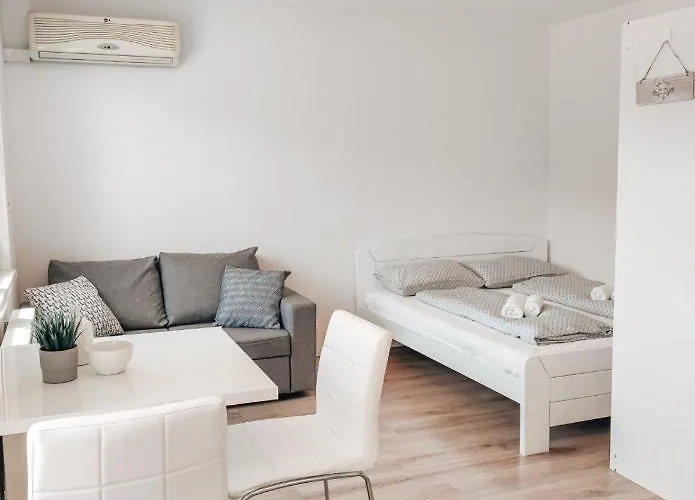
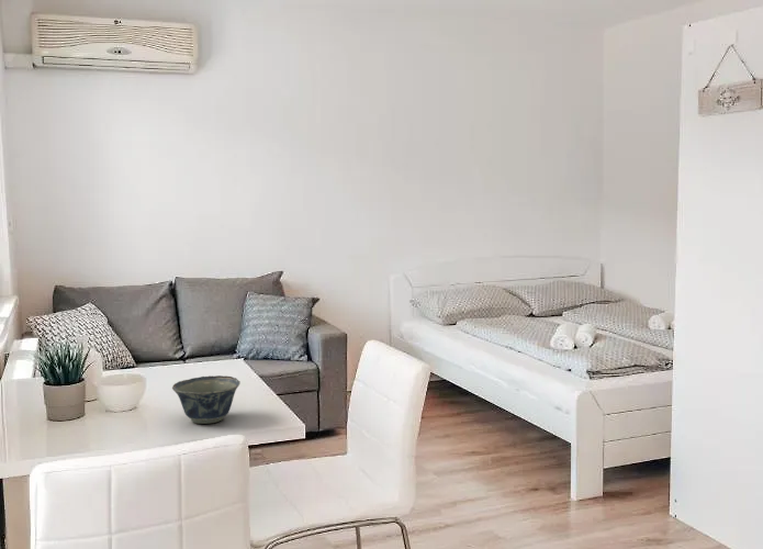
+ bowl (206, 401)
